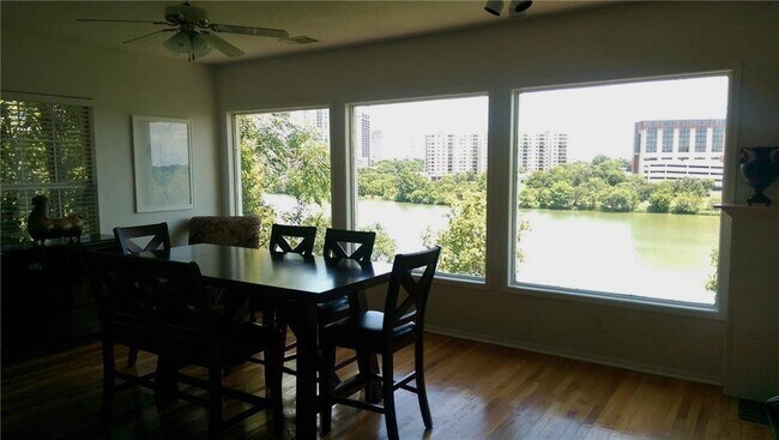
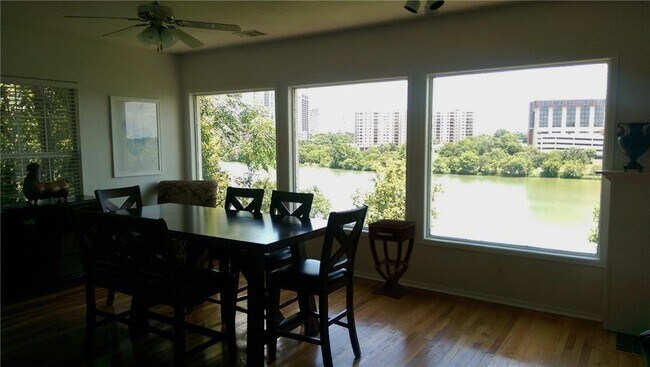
+ side table (391, 259)
